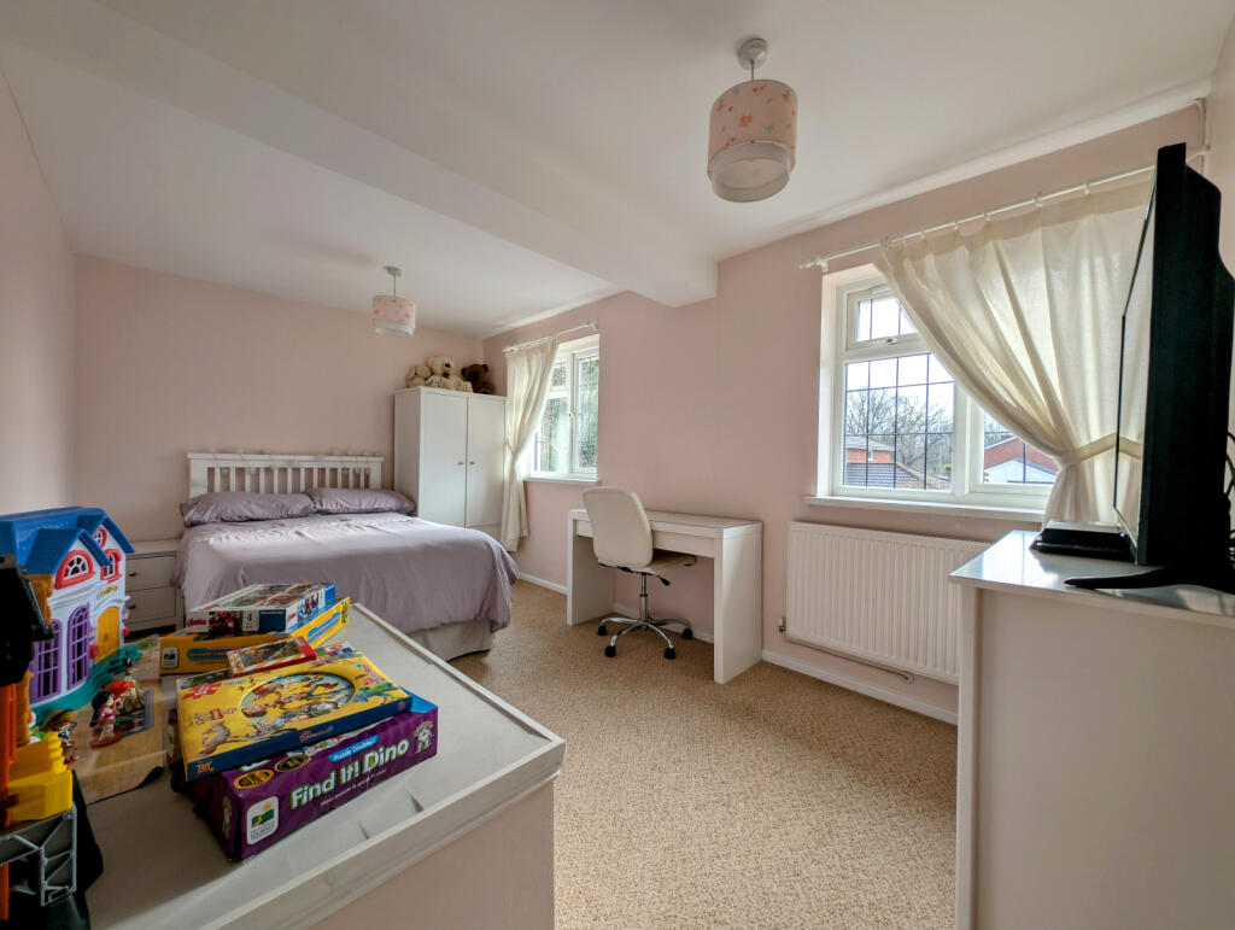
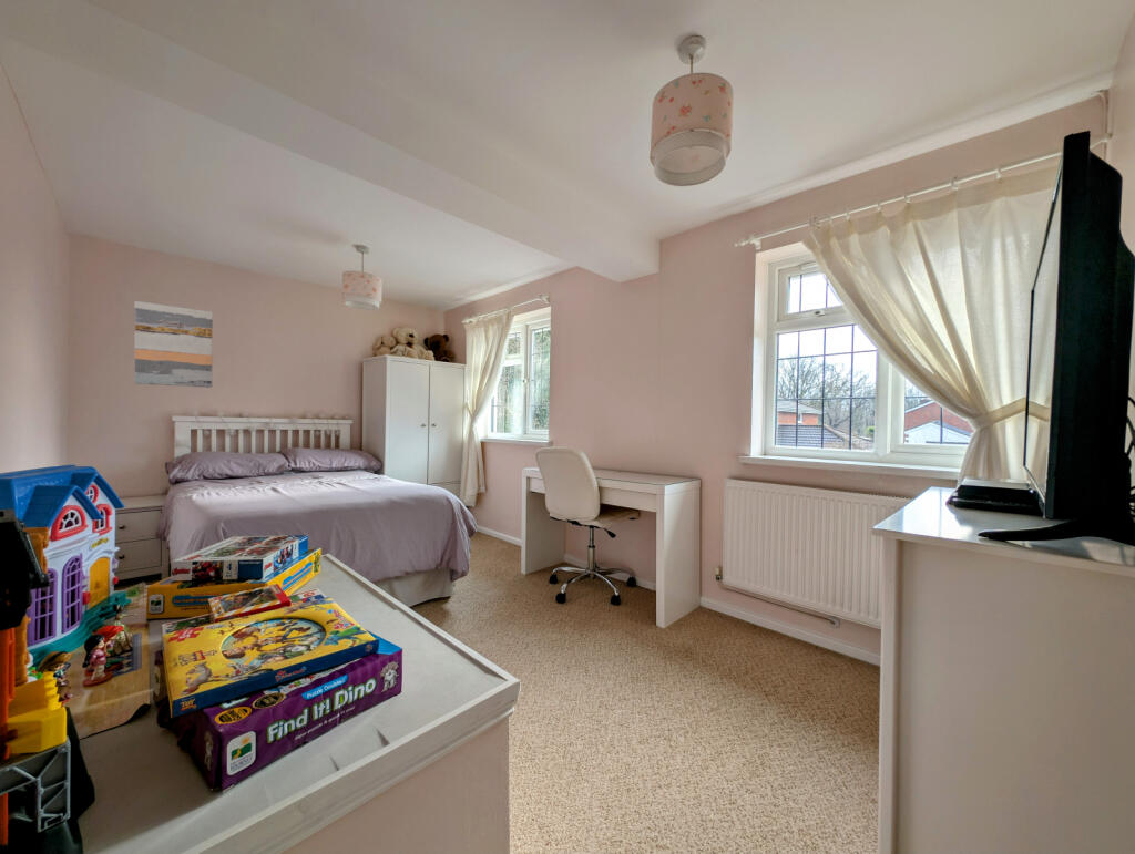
+ wall art (175, 346)
